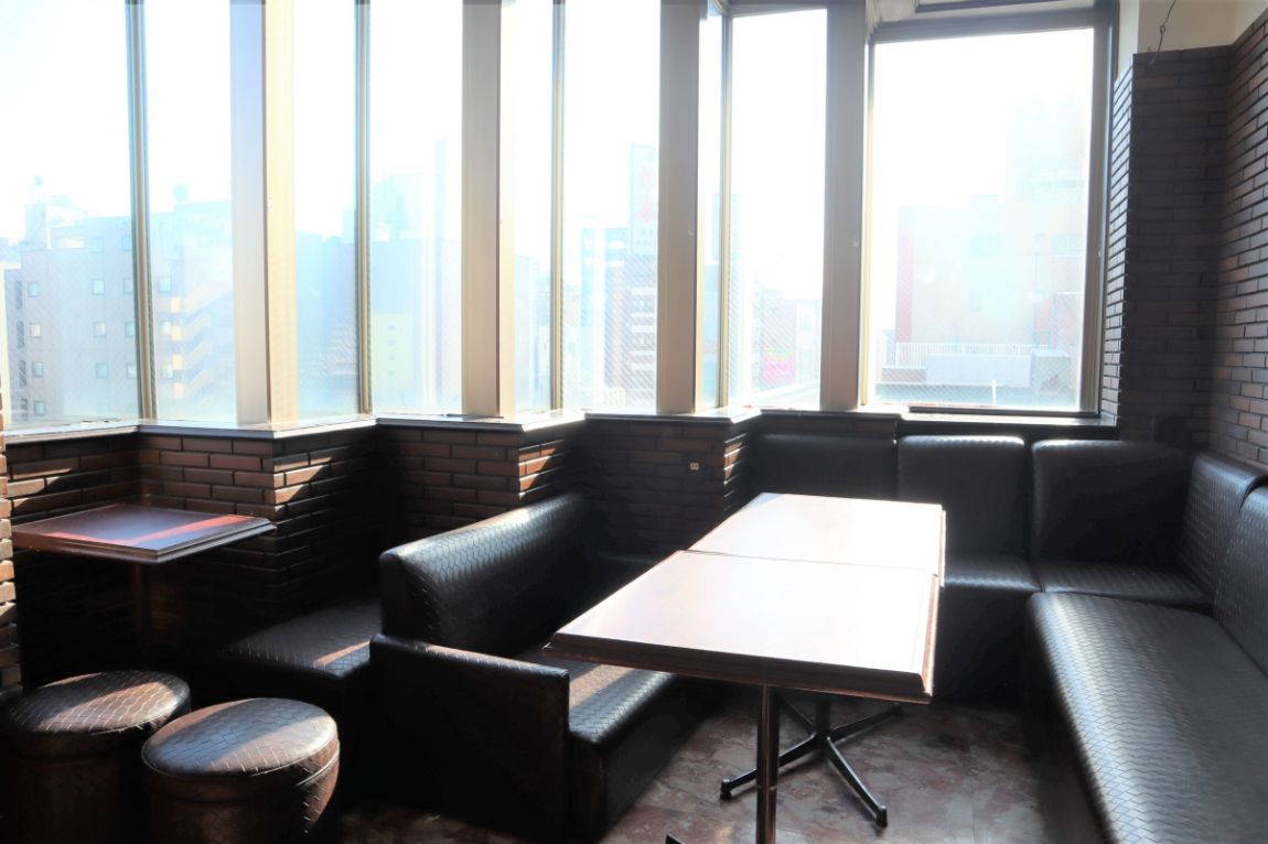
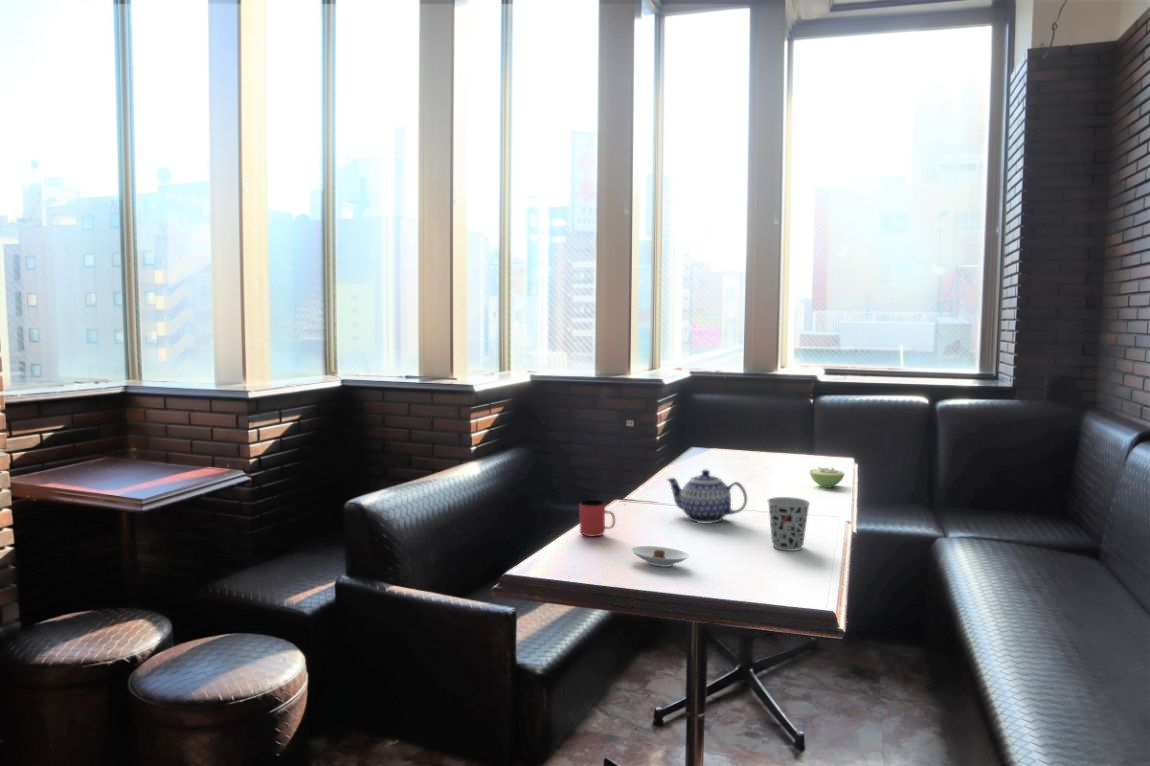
+ teapot (705, 494)
+ cup (597, 518)
+ saucer (659, 556)
+ cup (788, 524)
+ sugar bowl (826, 476)
